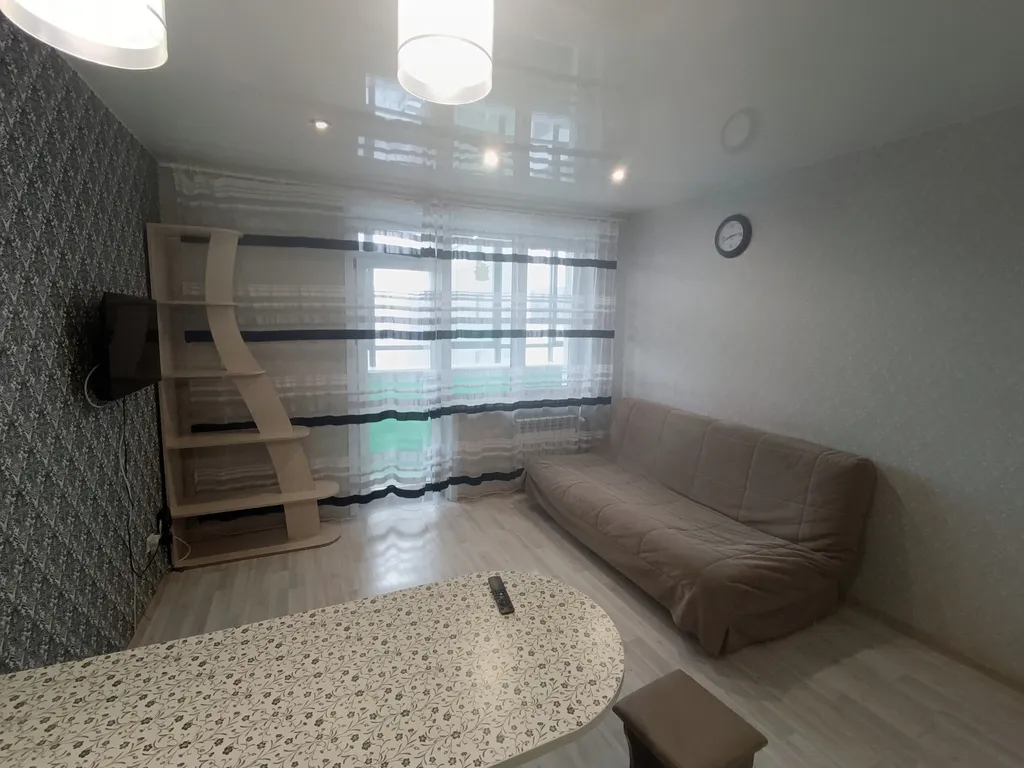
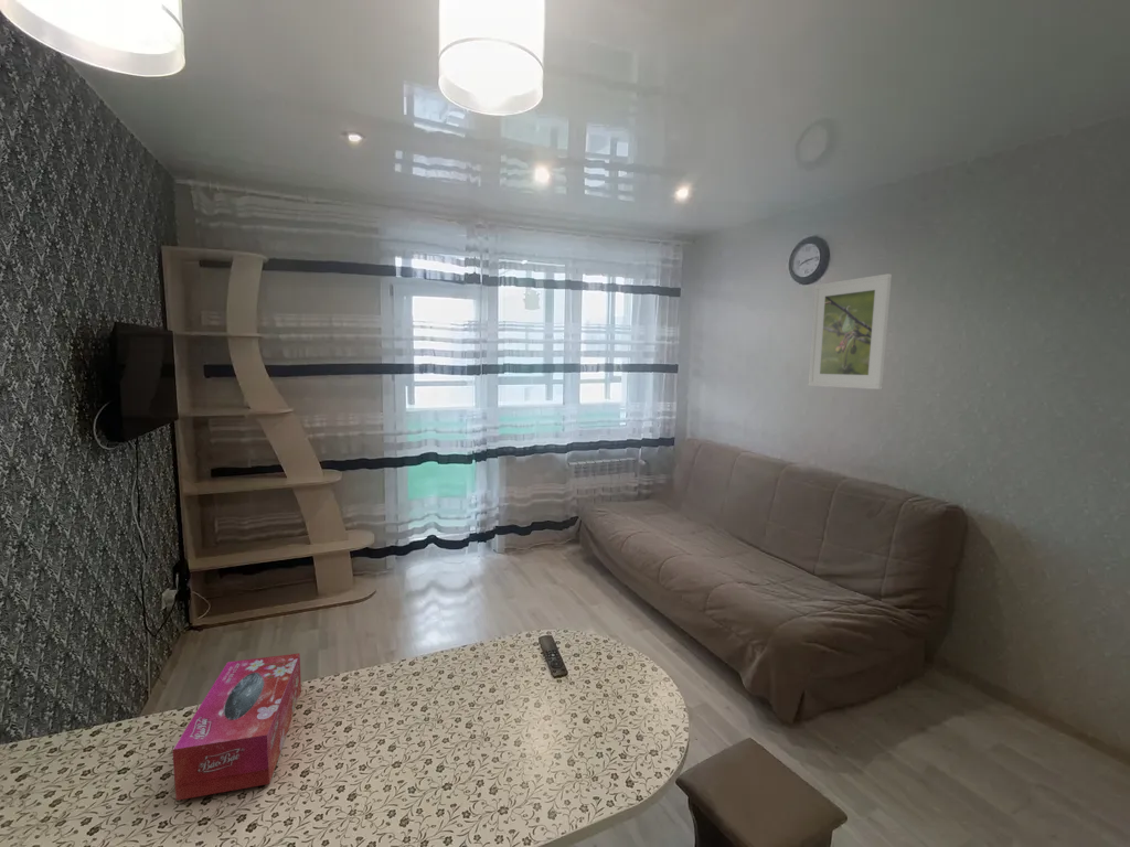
+ tissue box (246, 716)
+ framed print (846, 334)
